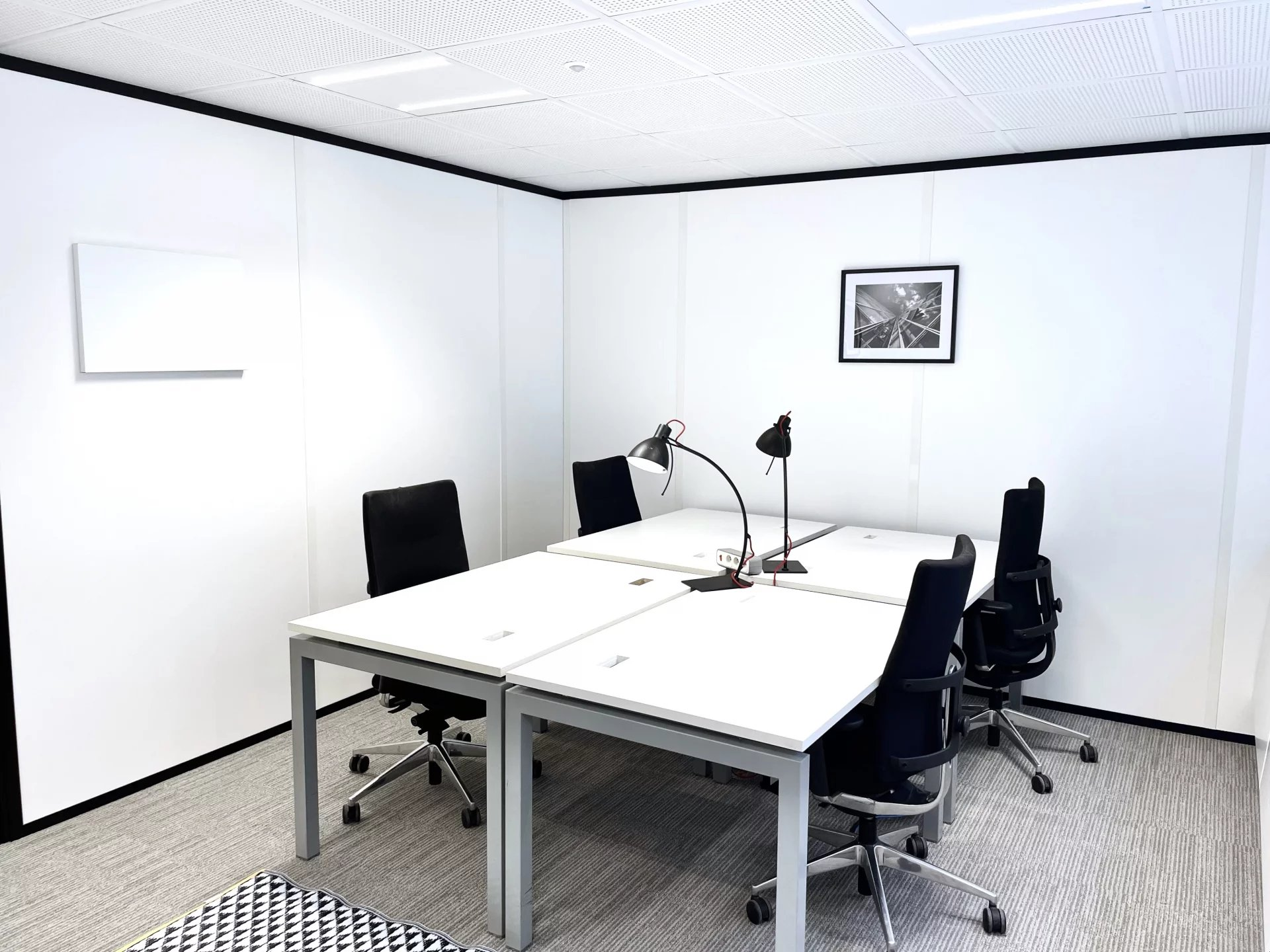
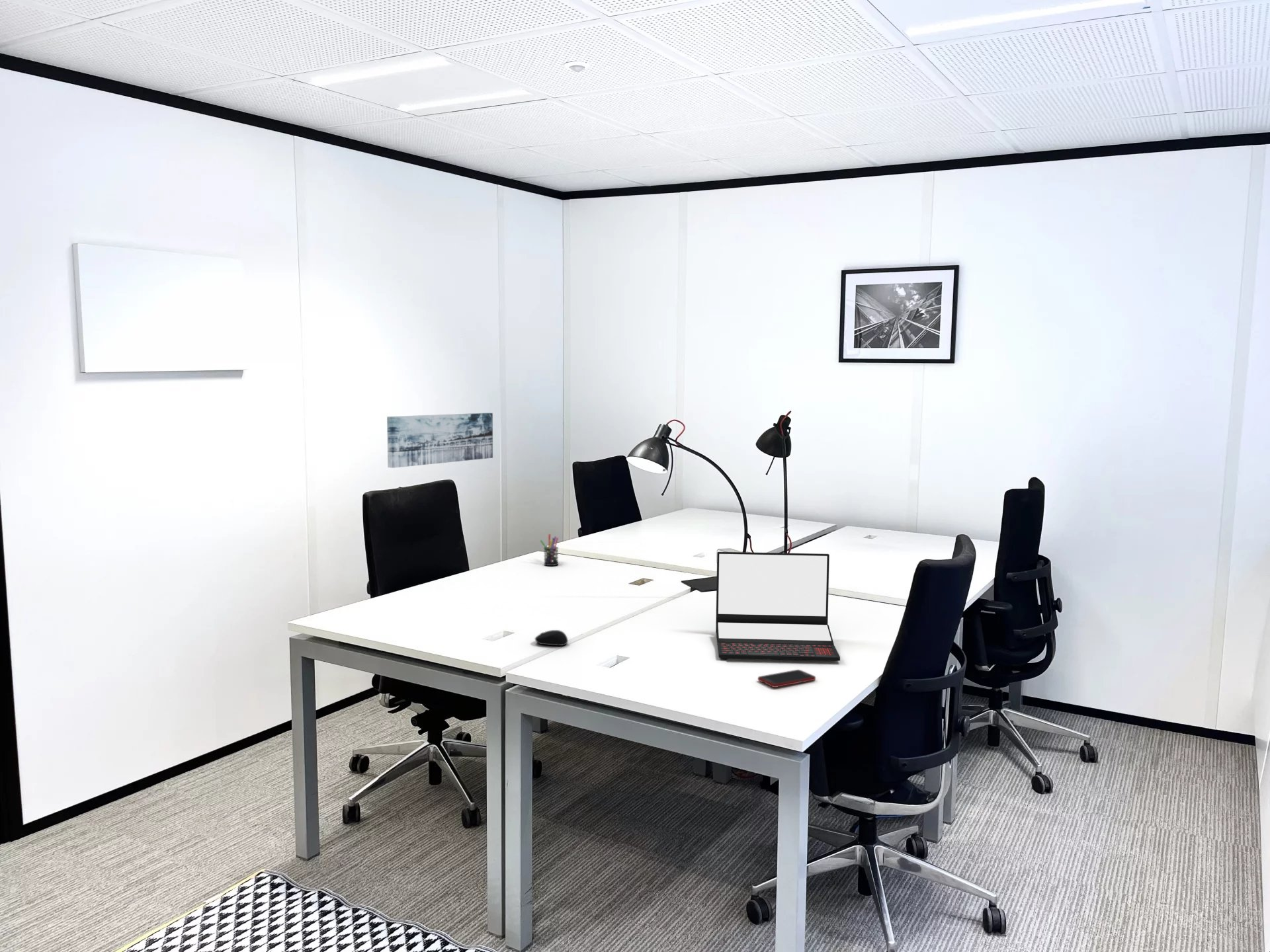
+ wall art (443, 438)
+ cell phone (786, 678)
+ computer mouse (551, 637)
+ pen holder (549, 549)
+ laptop (776, 604)
